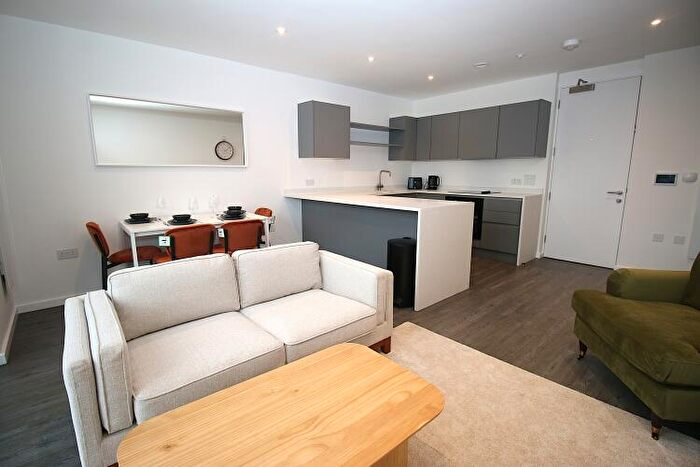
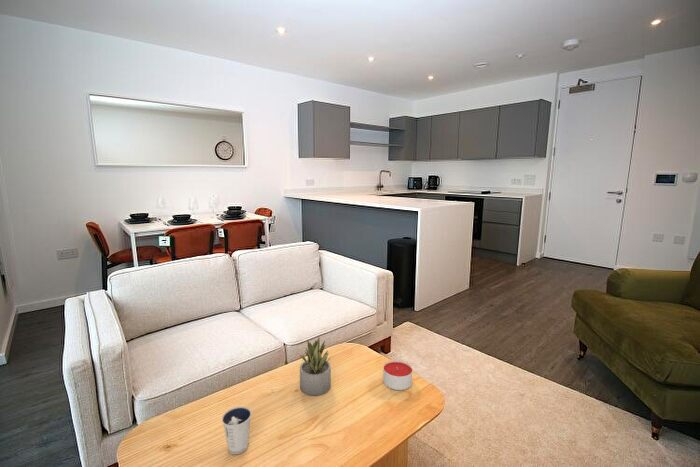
+ dixie cup (237, 431)
+ succulent plant (315, 363)
+ candle (397, 374)
